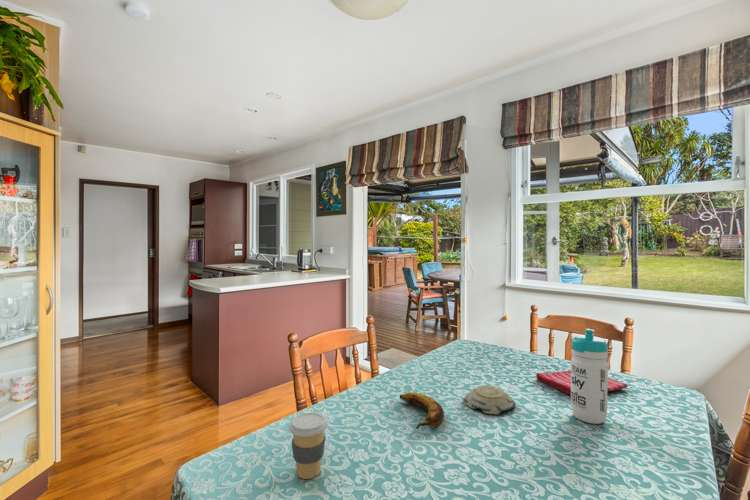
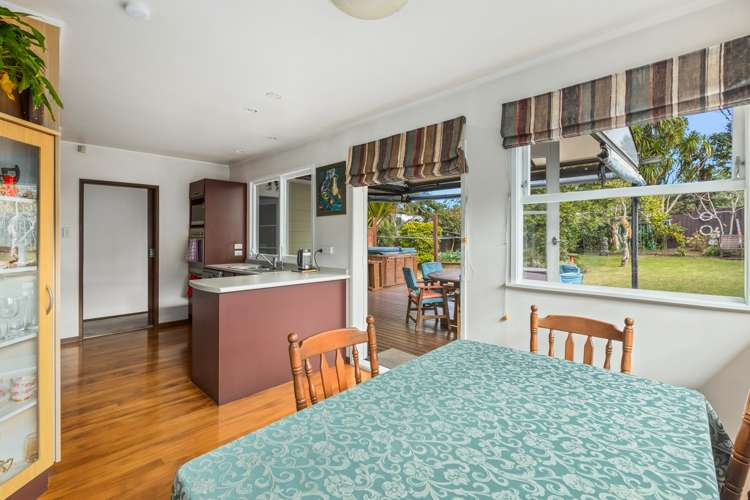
- coffee cup (308, 445)
- decorative bowl (489, 396)
- water bottle (588, 373)
- banana (420, 406)
- dish towel (570, 380)
